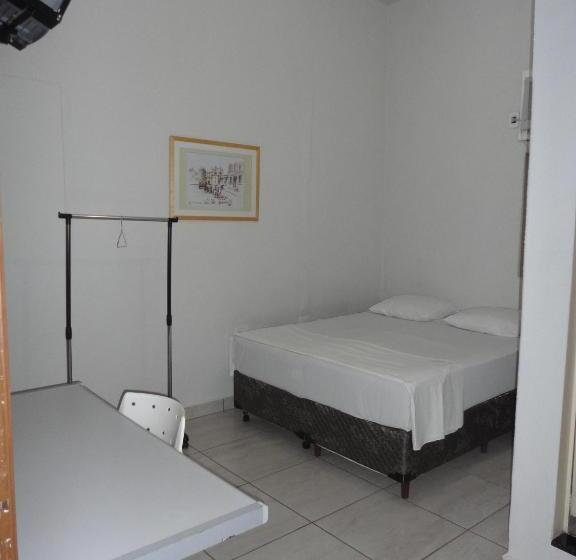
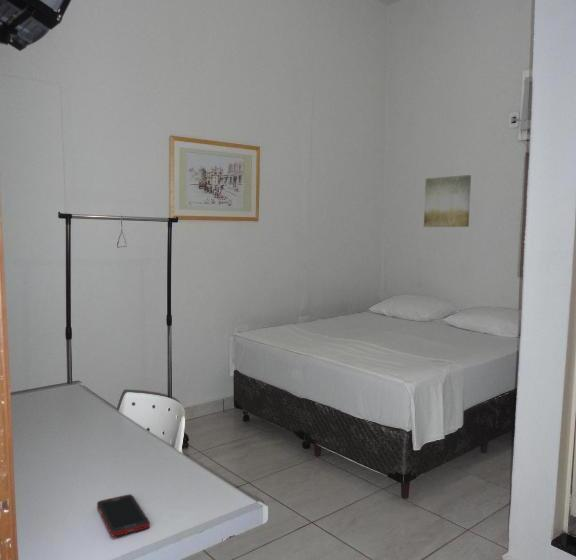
+ wall art (446, 202)
+ cell phone (122, 514)
